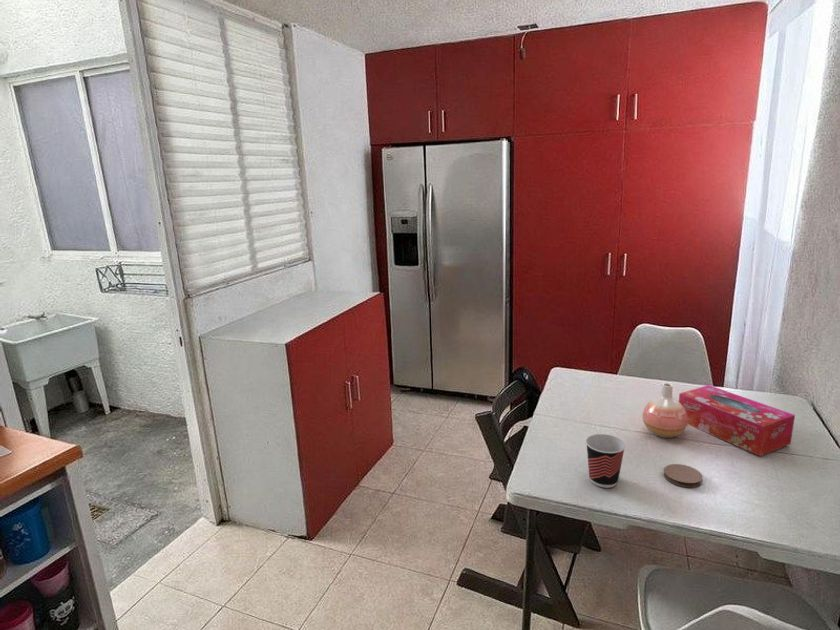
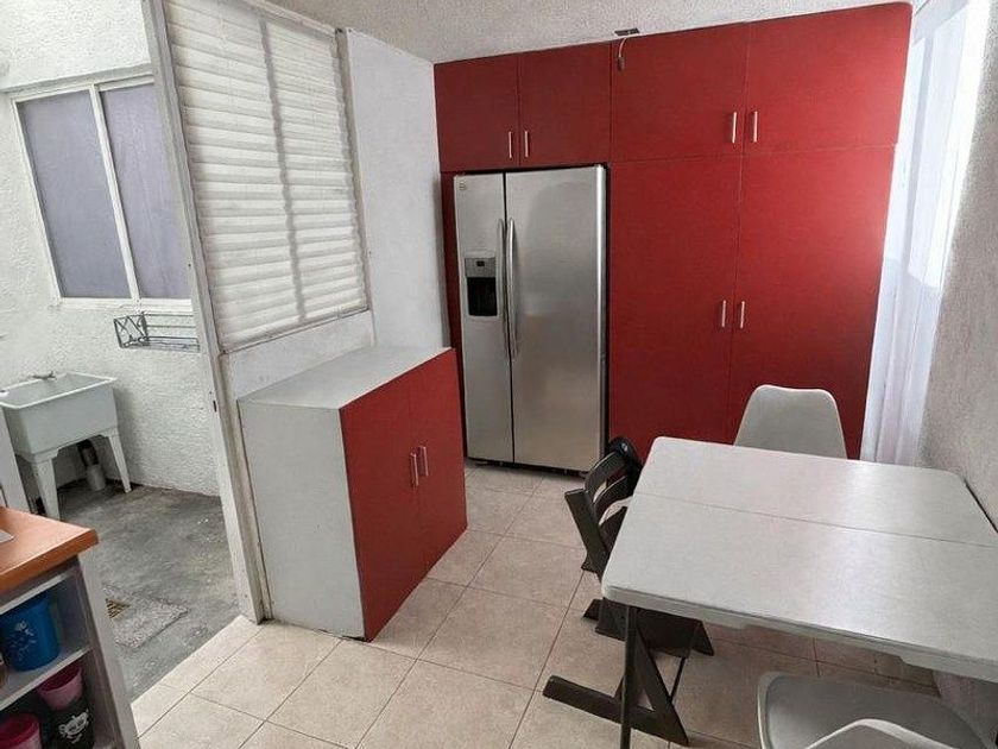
- coaster (682, 475)
- tissue box (732, 417)
- cup (604, 461)
- vase (665, 409)
